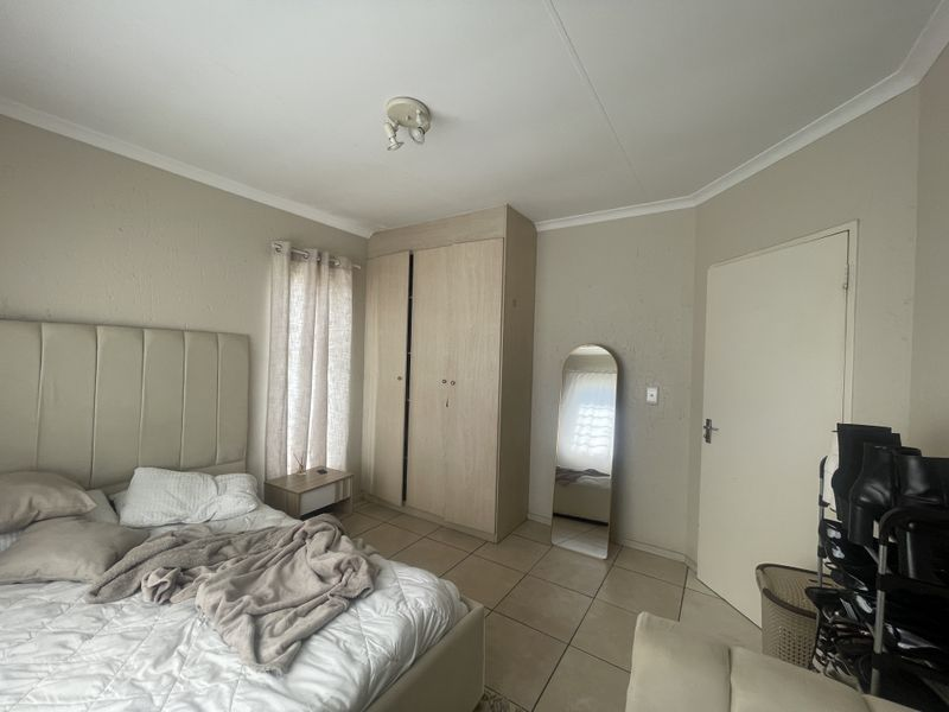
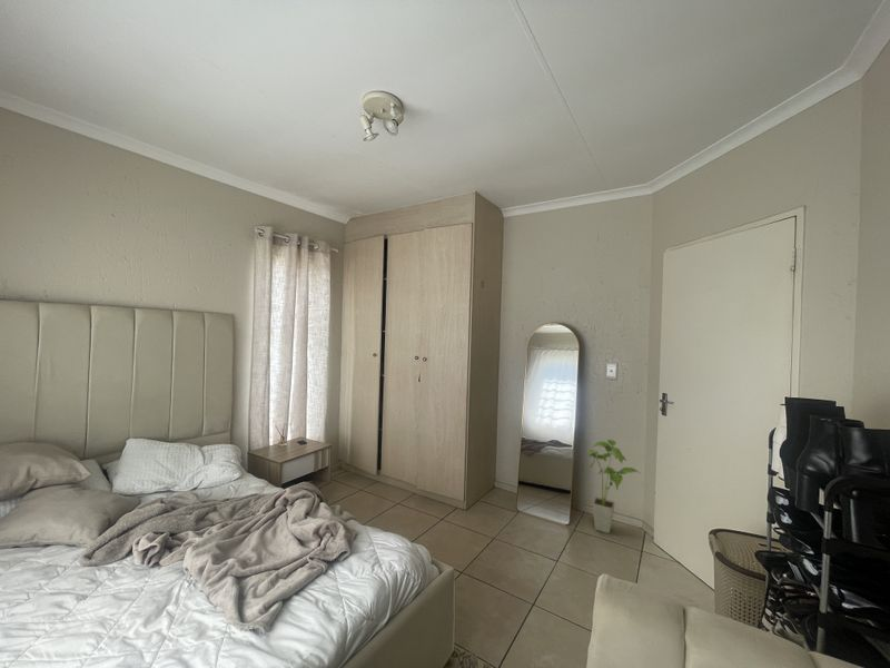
+ house plant (611, 484)
